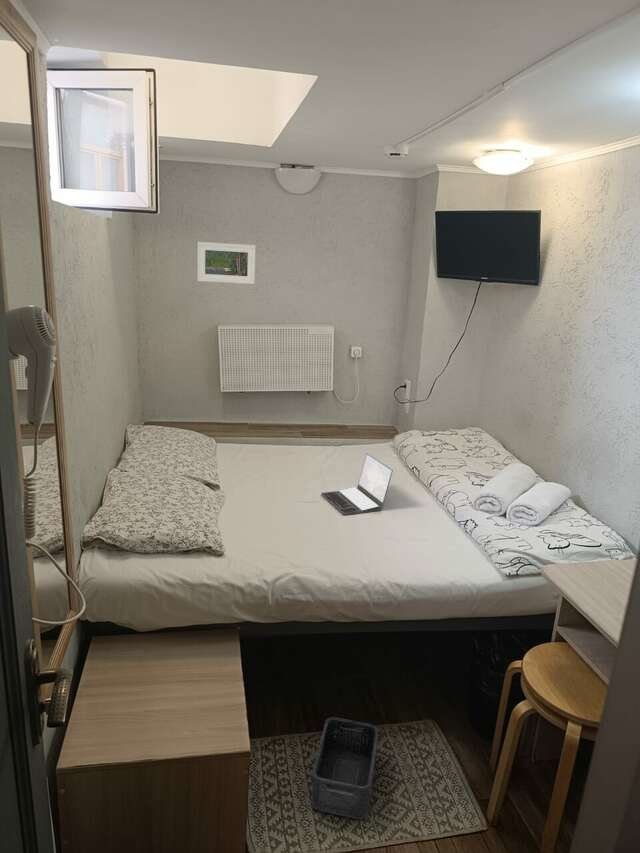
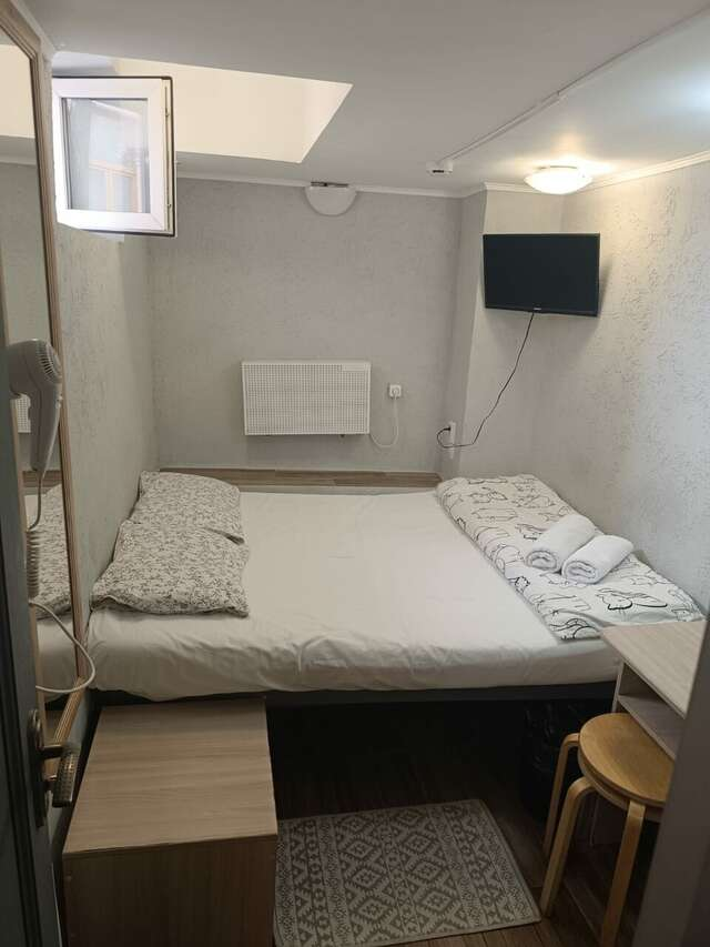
- storage bin (345, 765)
- laptop (358, 484)
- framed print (226, 263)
